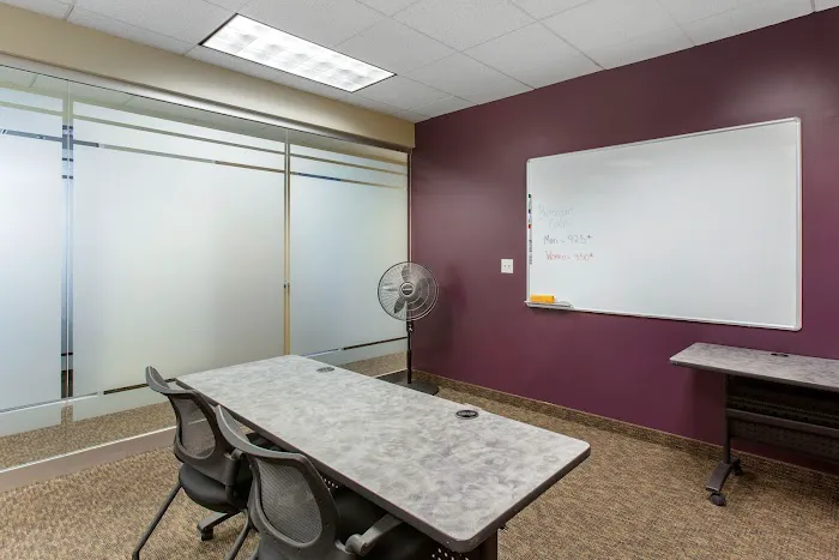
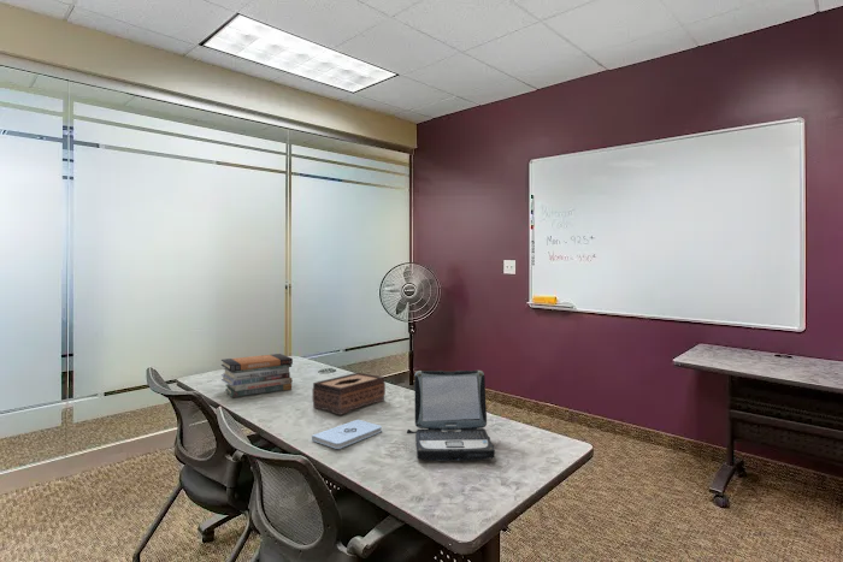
+ tissue box (349, 391)
+ notepad (348, 433)
+ book stack (257, 374)
+ laptop (450, 410)
